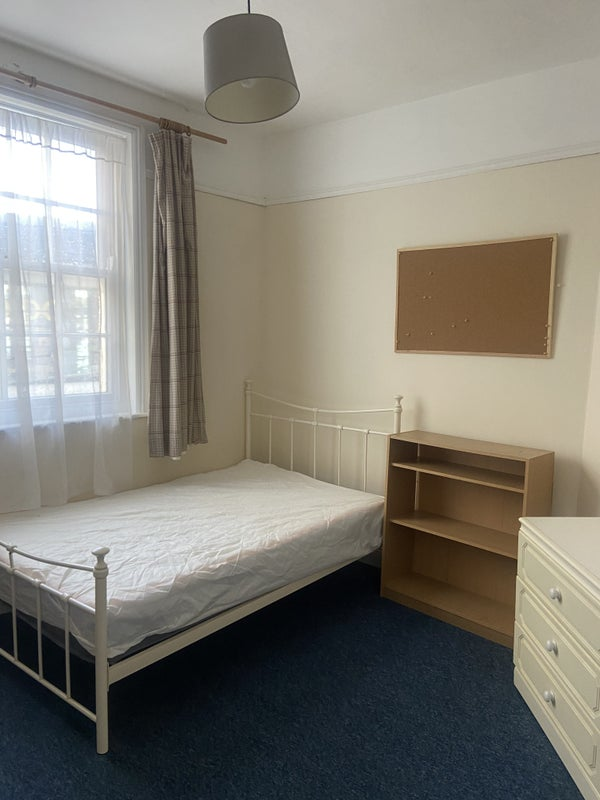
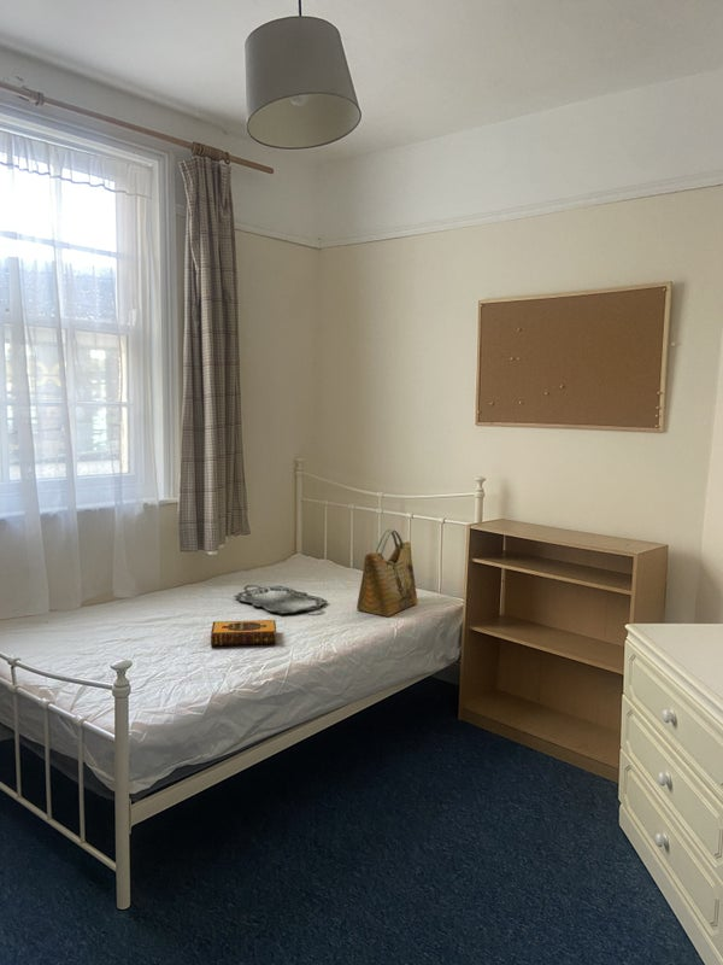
+ serving tray (280, 598)
+ hardback book (243, 632)
+ grocery bag (388, 568)
